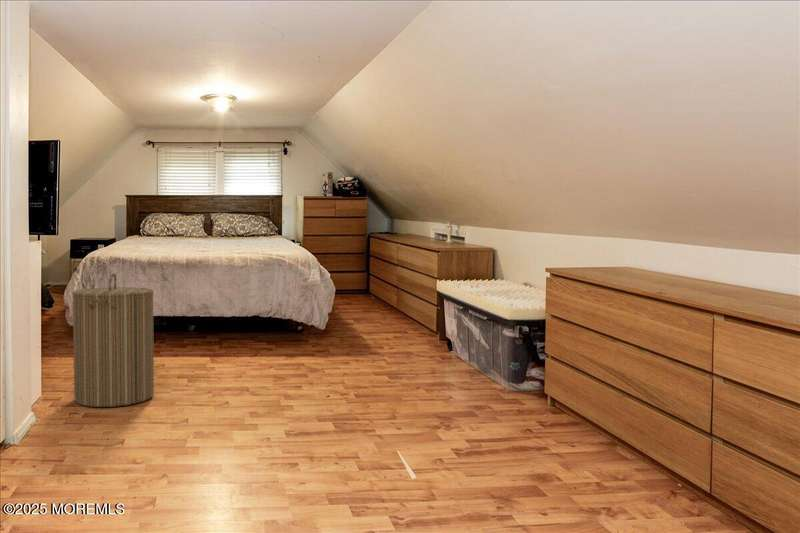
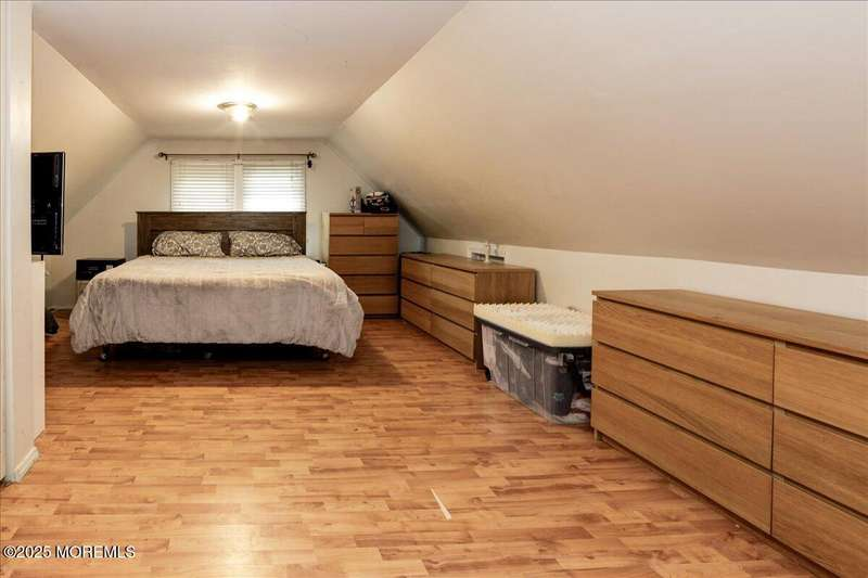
- laundry hamper (114, 335)
